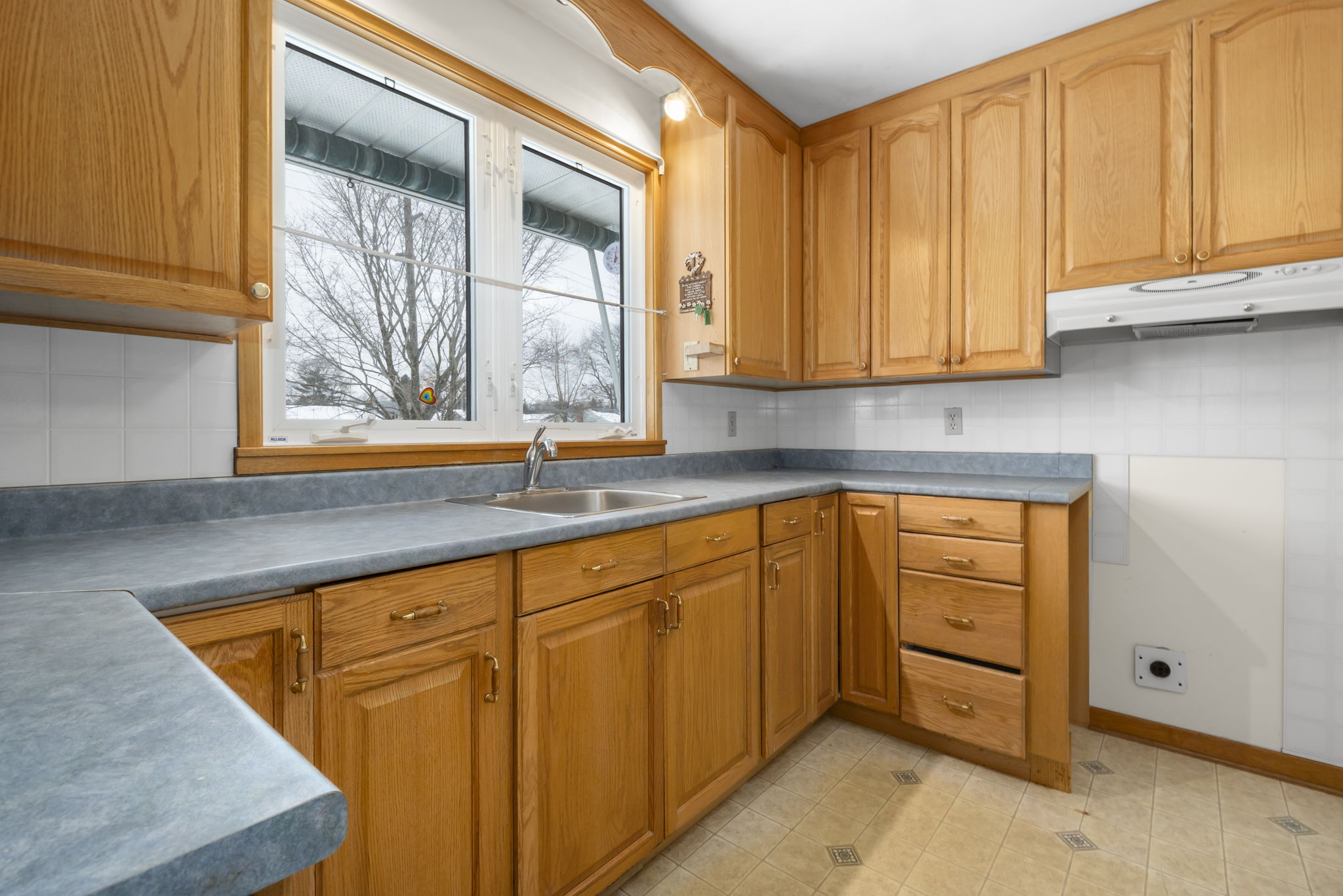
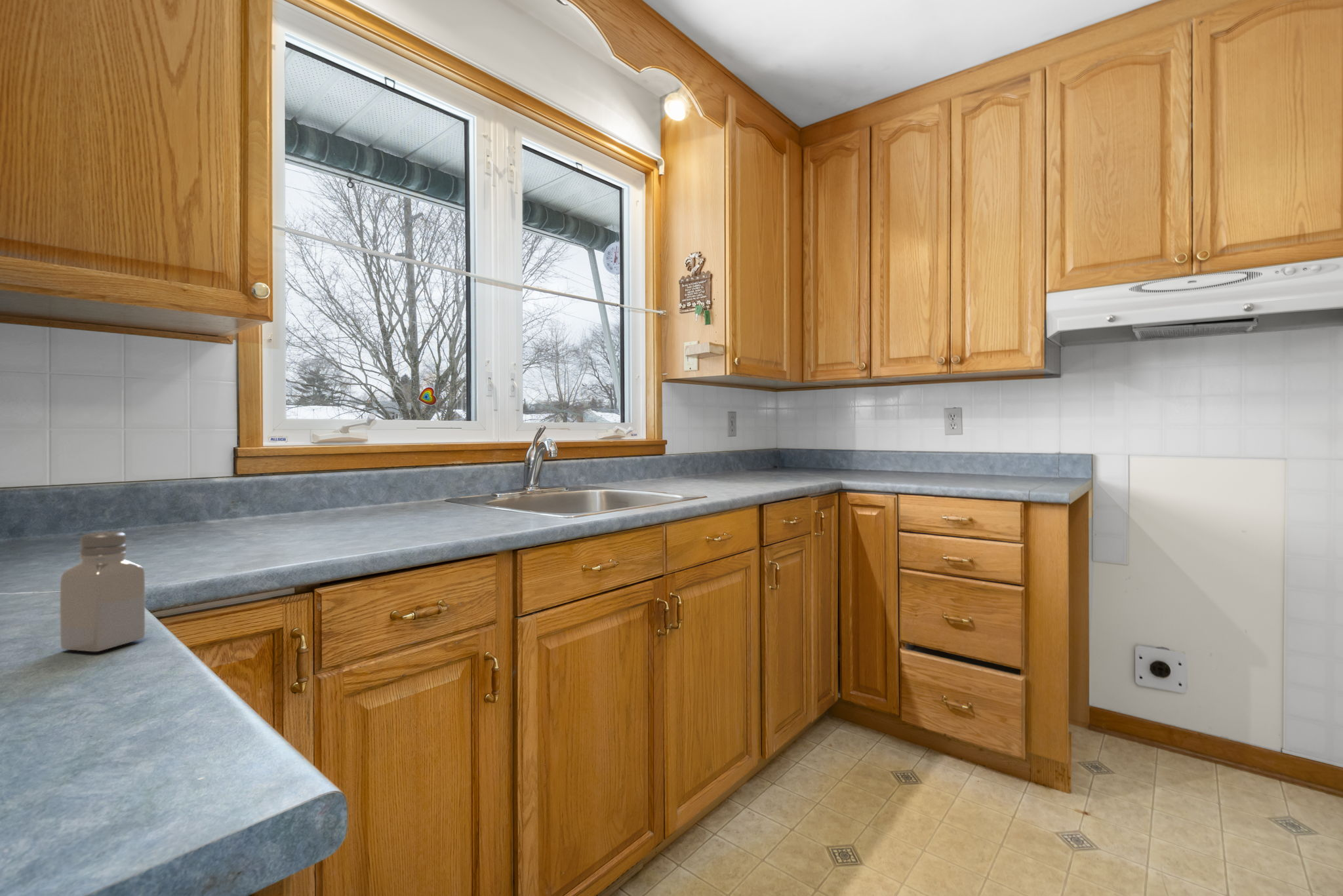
+ saltshaker (104, 588)
